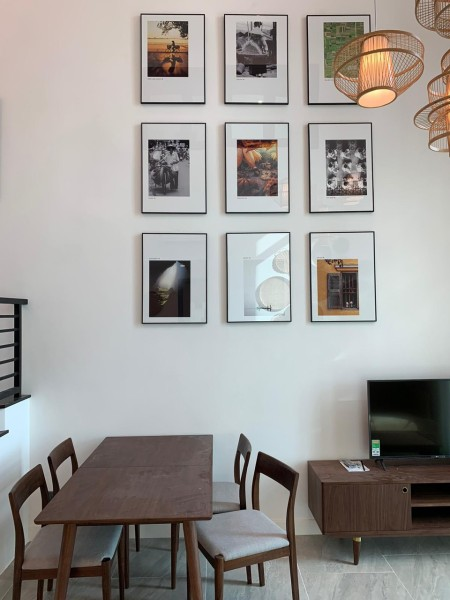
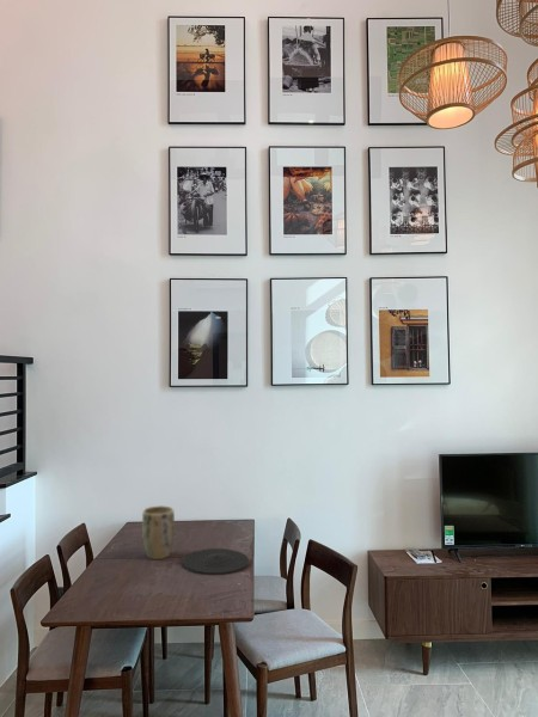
+ plant pot (158, 532)
+ plate (215, 559)
